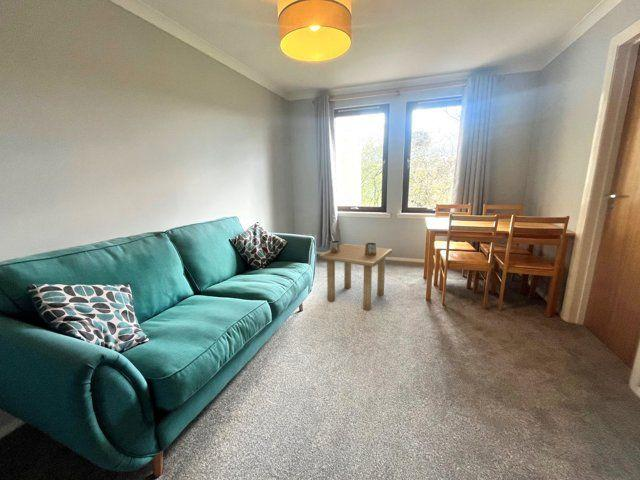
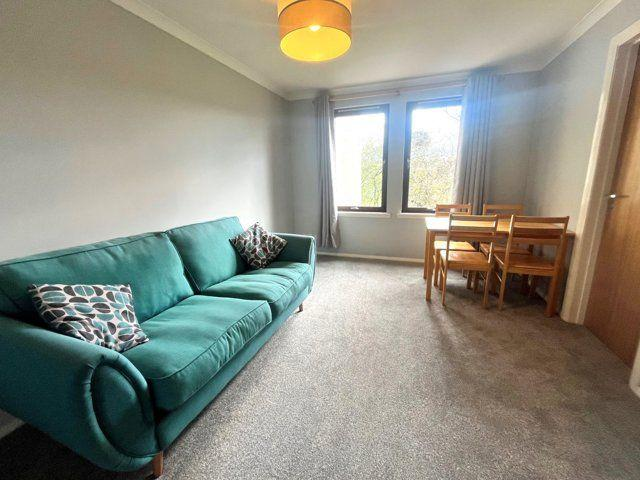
- side table (359, 264)
